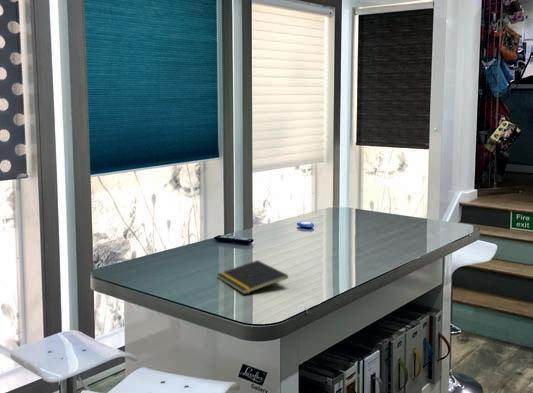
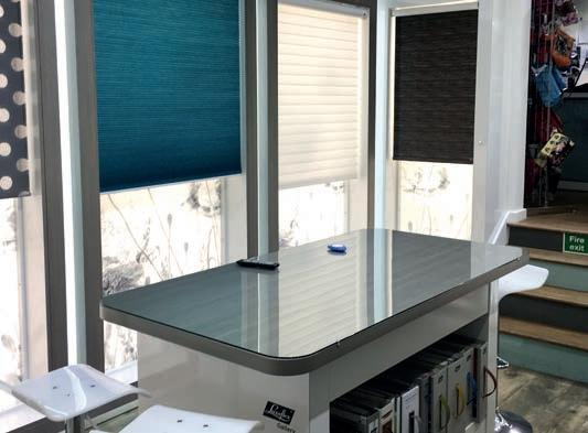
- notepad (251, 276)
